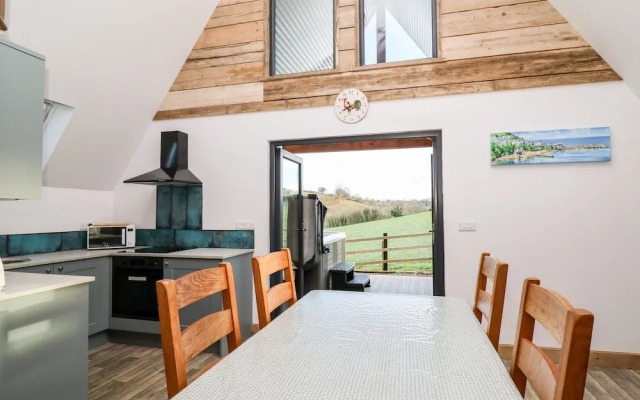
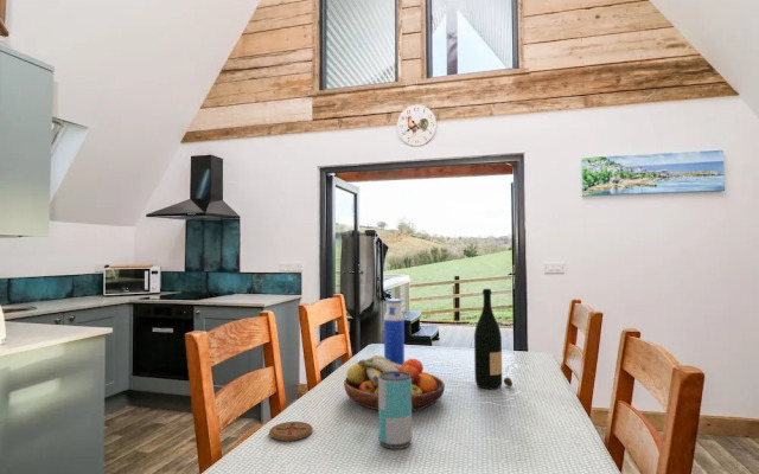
+ fruit bowl (394, 370)
+ wine bottle (490, 335)
+ coaster (291, 430)
+ water bottle (394, 334)
+ beverage can (395, 408)
